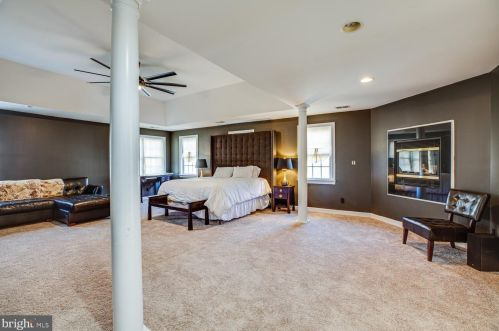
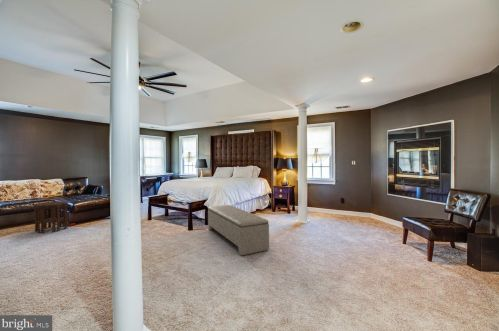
+ side table (52, 216)
+ bench (234, 225)
